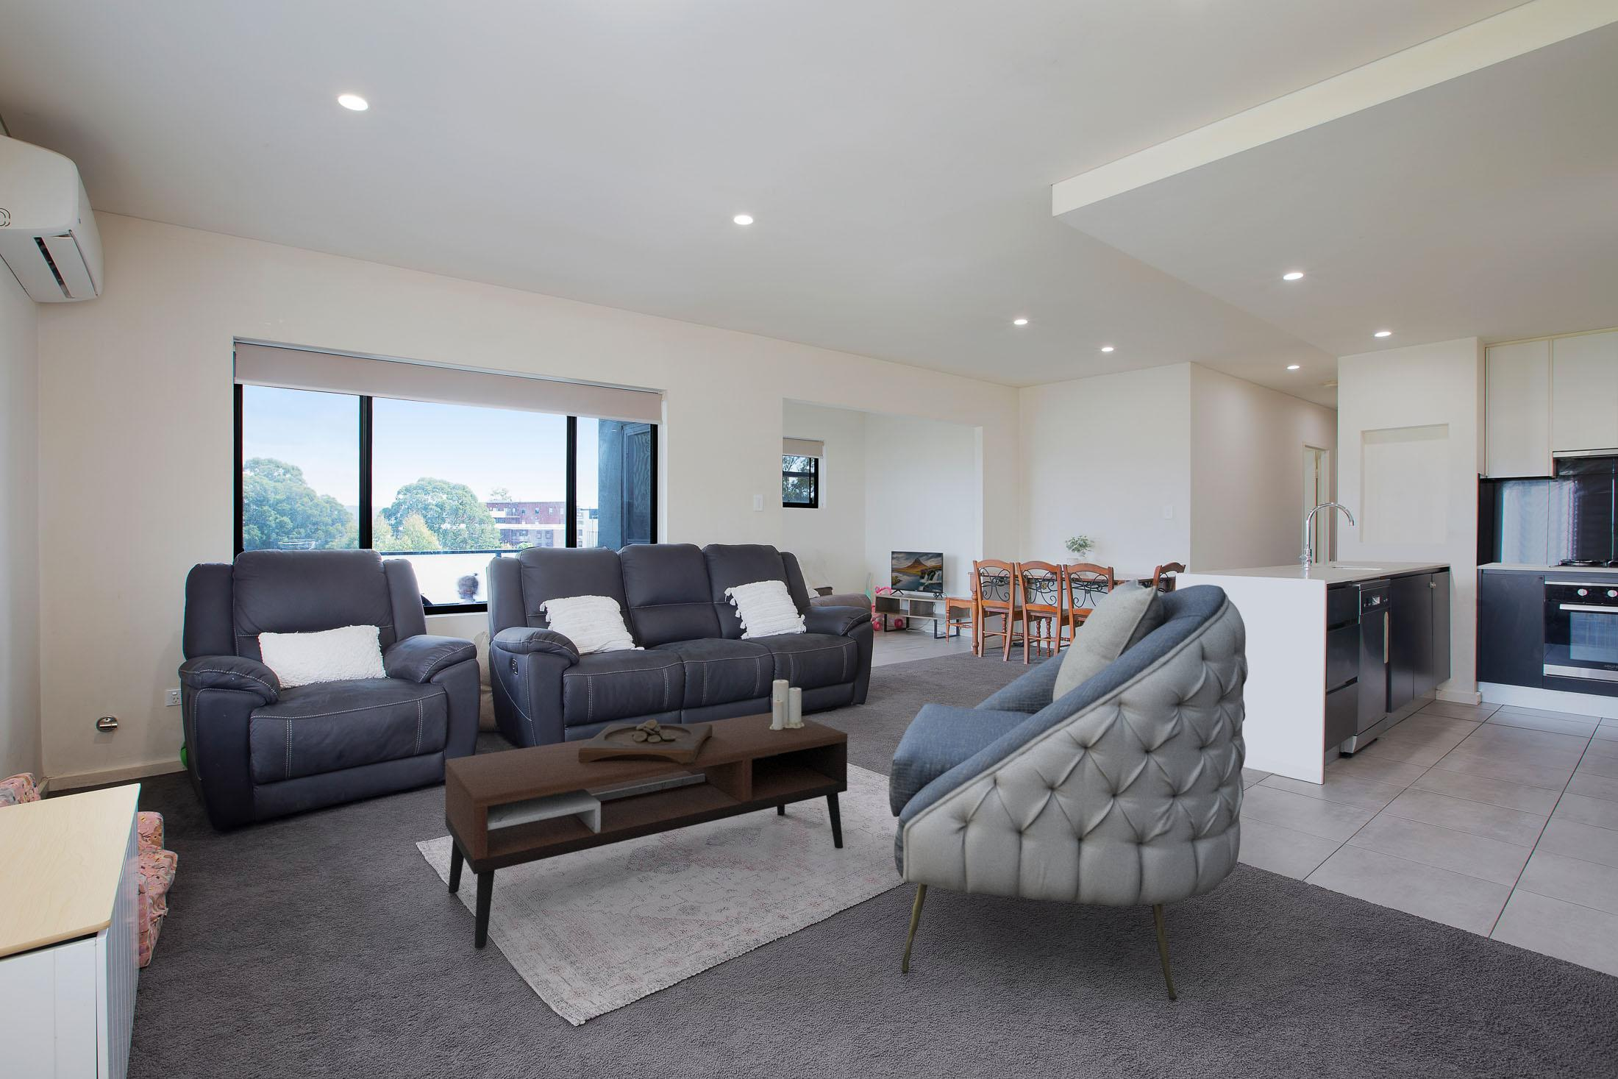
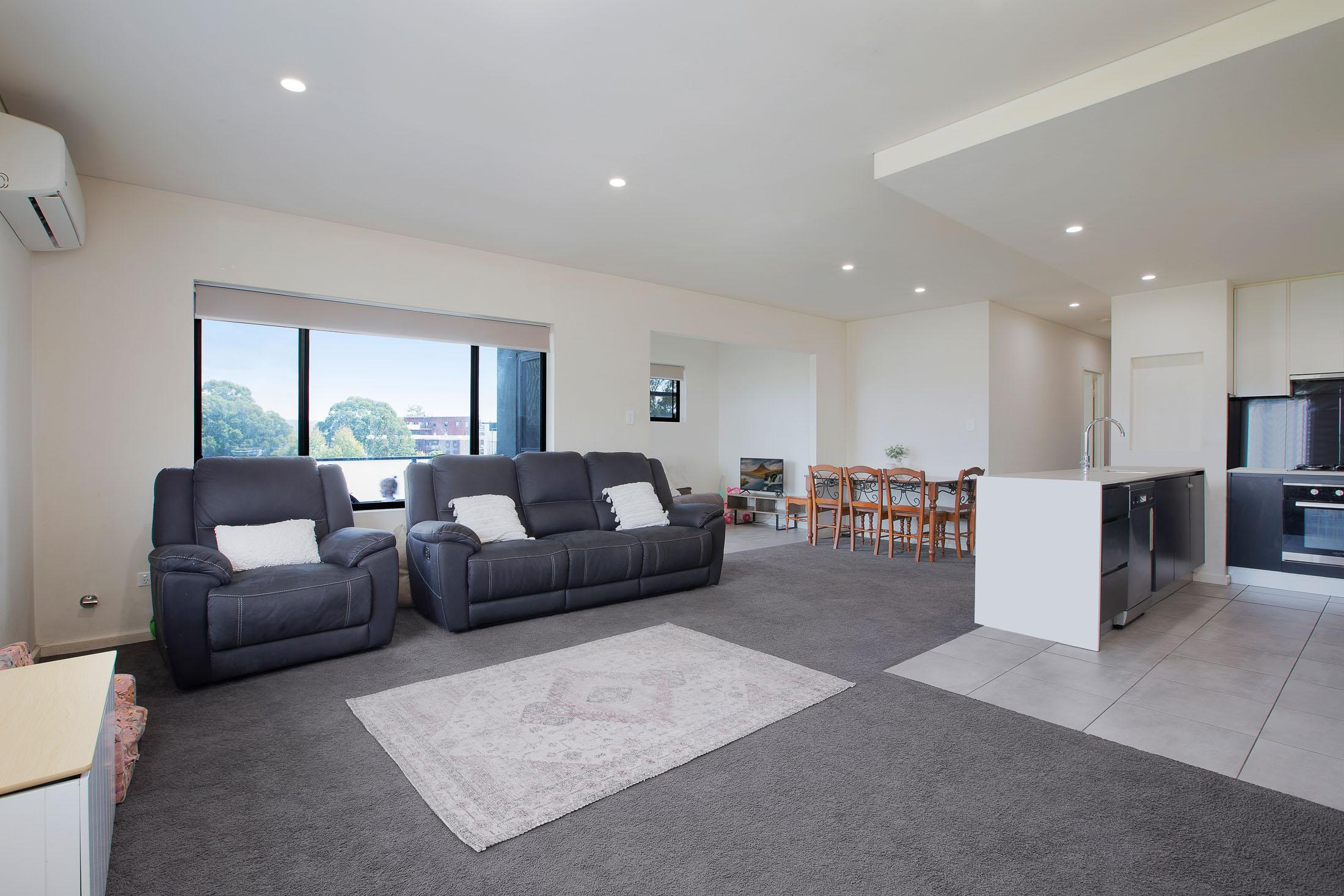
- armchair (1062, 748)
- candle (785, 701)
- wooden tray (649, 733)
- coffee table (659, 807)
